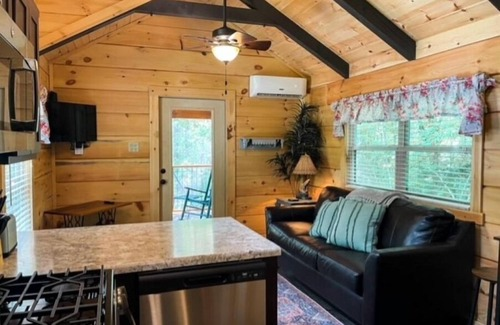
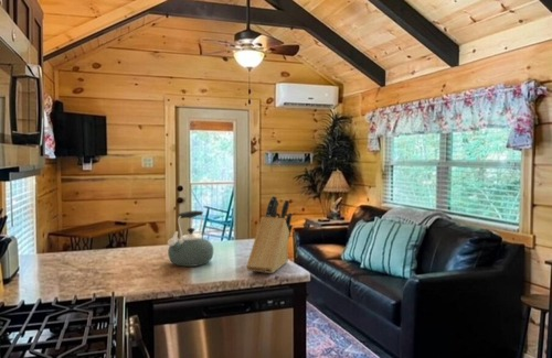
+ kettle (188, 237)
+ knife block (272, 231)
